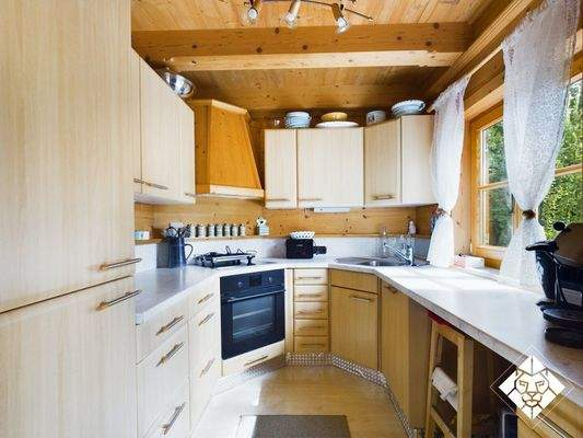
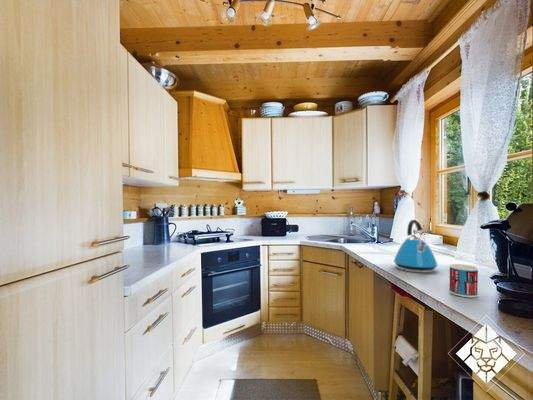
+ kettle (414, 243)
+ mug (461, 278)
